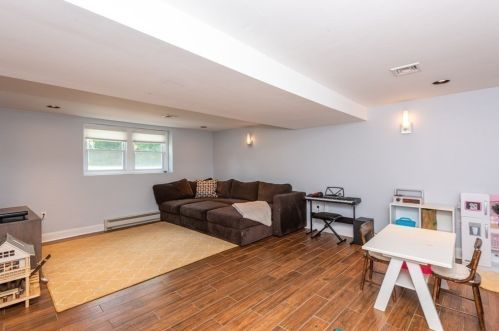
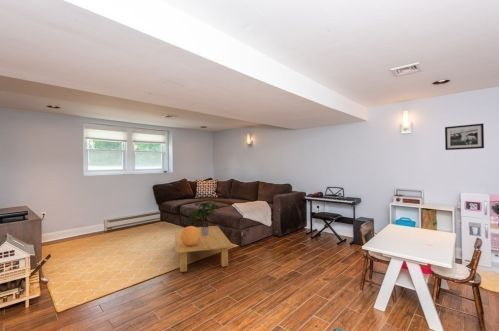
+ coffee table (200, 245)
+ decorative sphere (190, 235)
+ potted plant (204, 218)
+ picture frame (463, 137)
